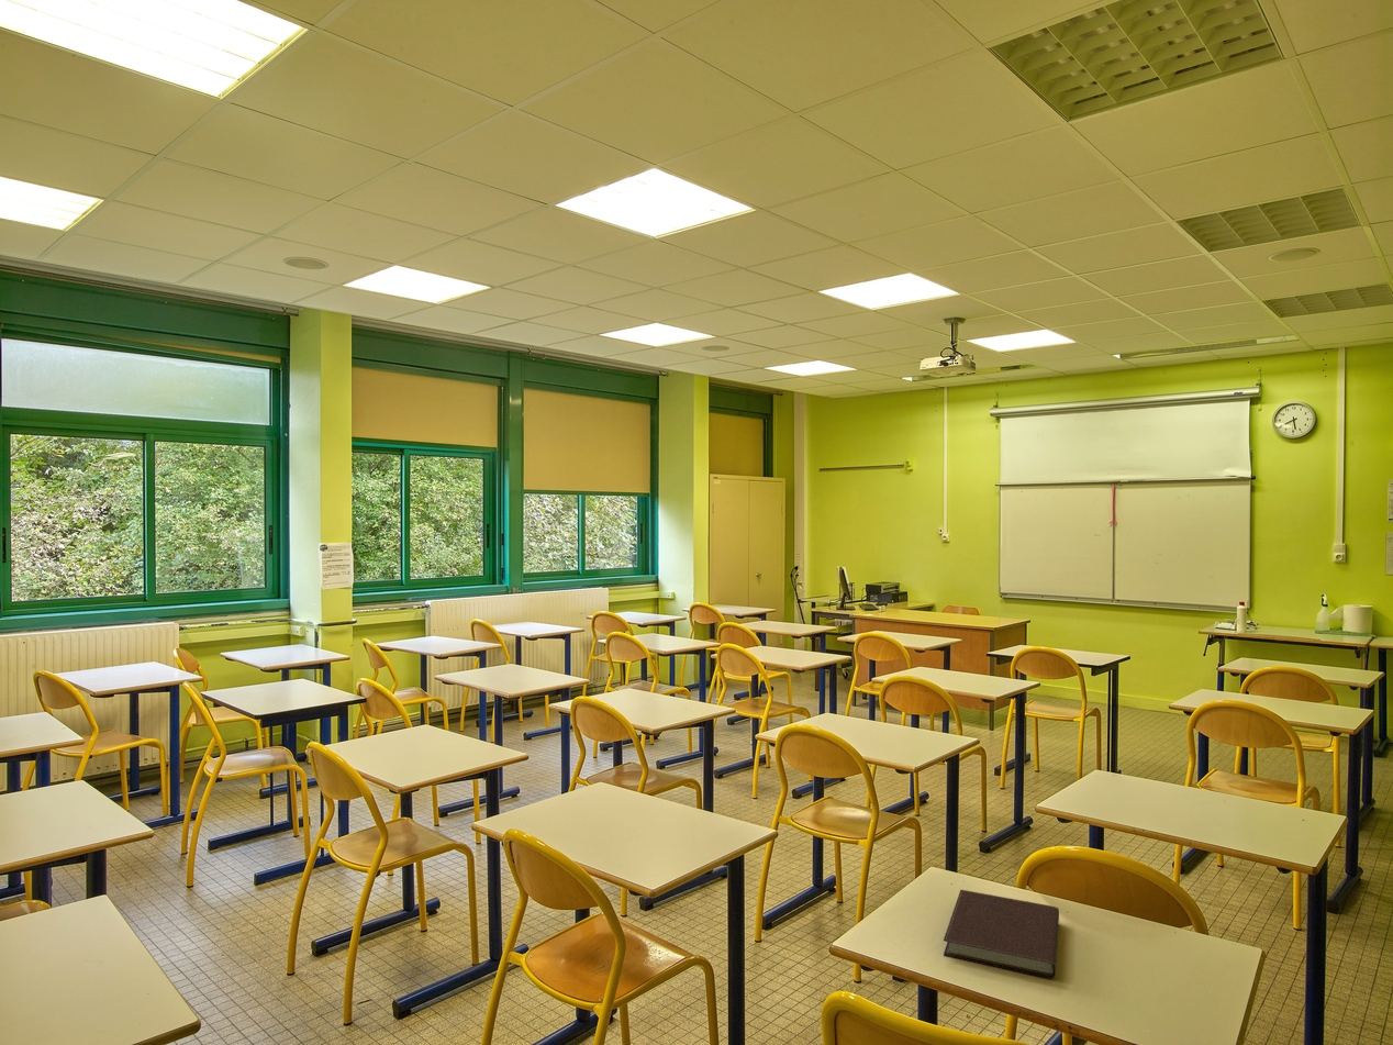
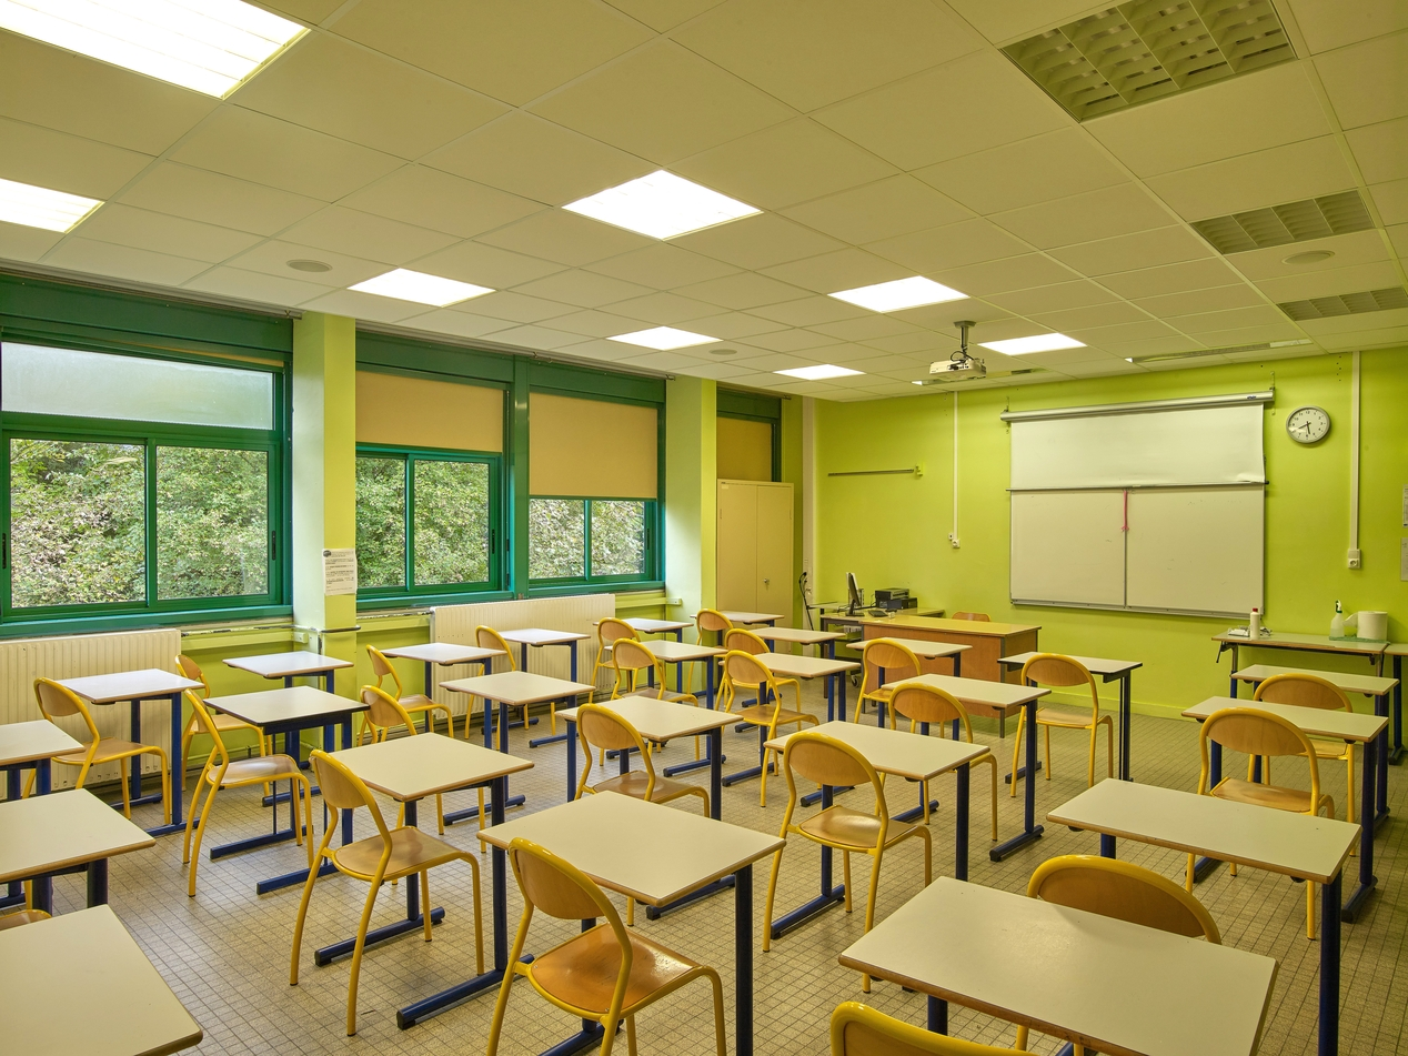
- notebook (1003, 930)
